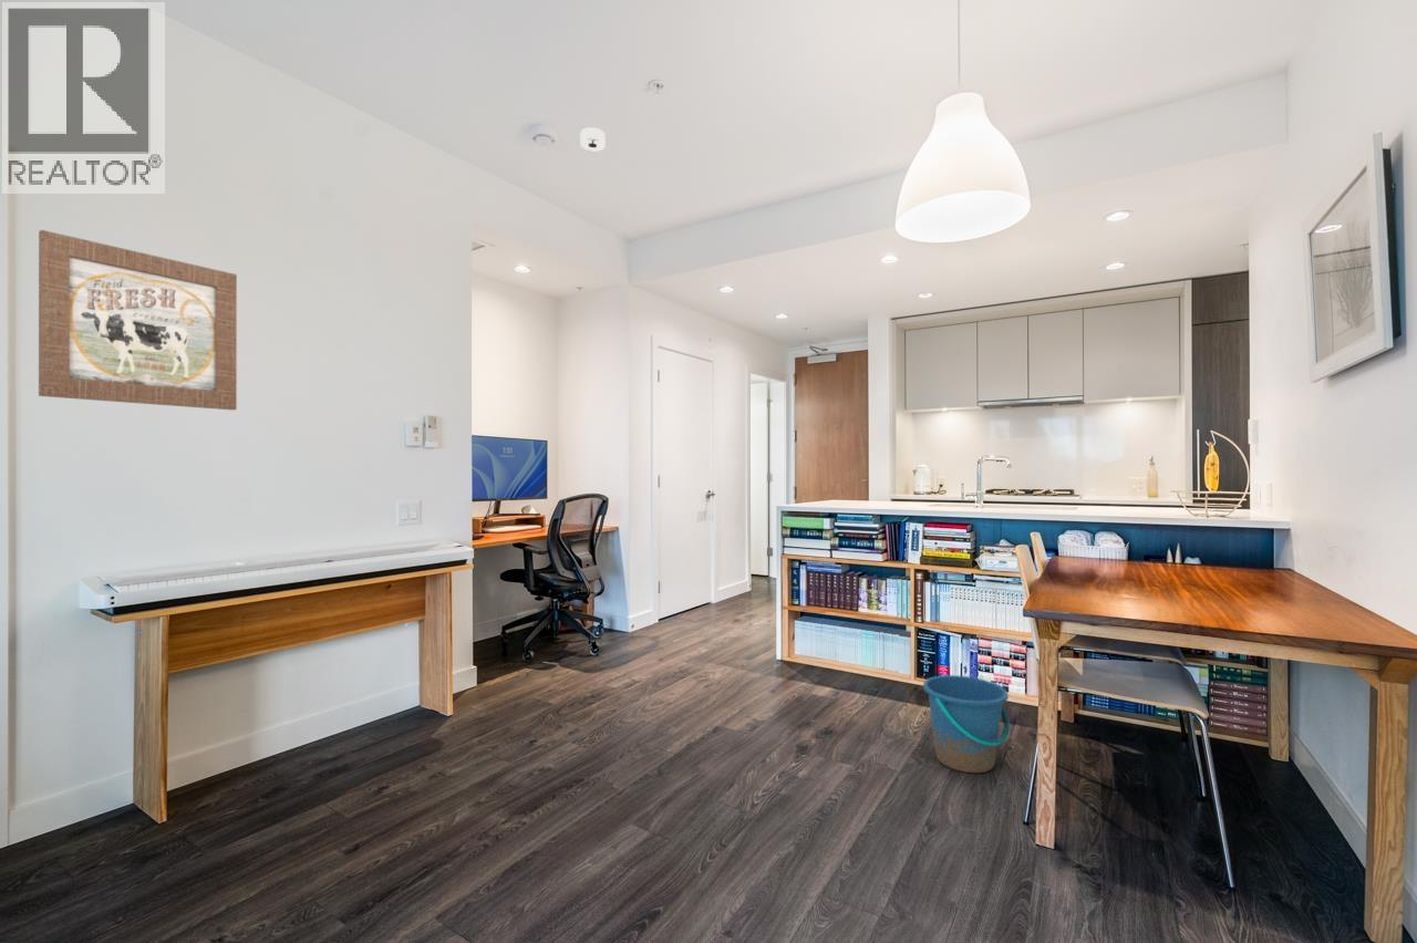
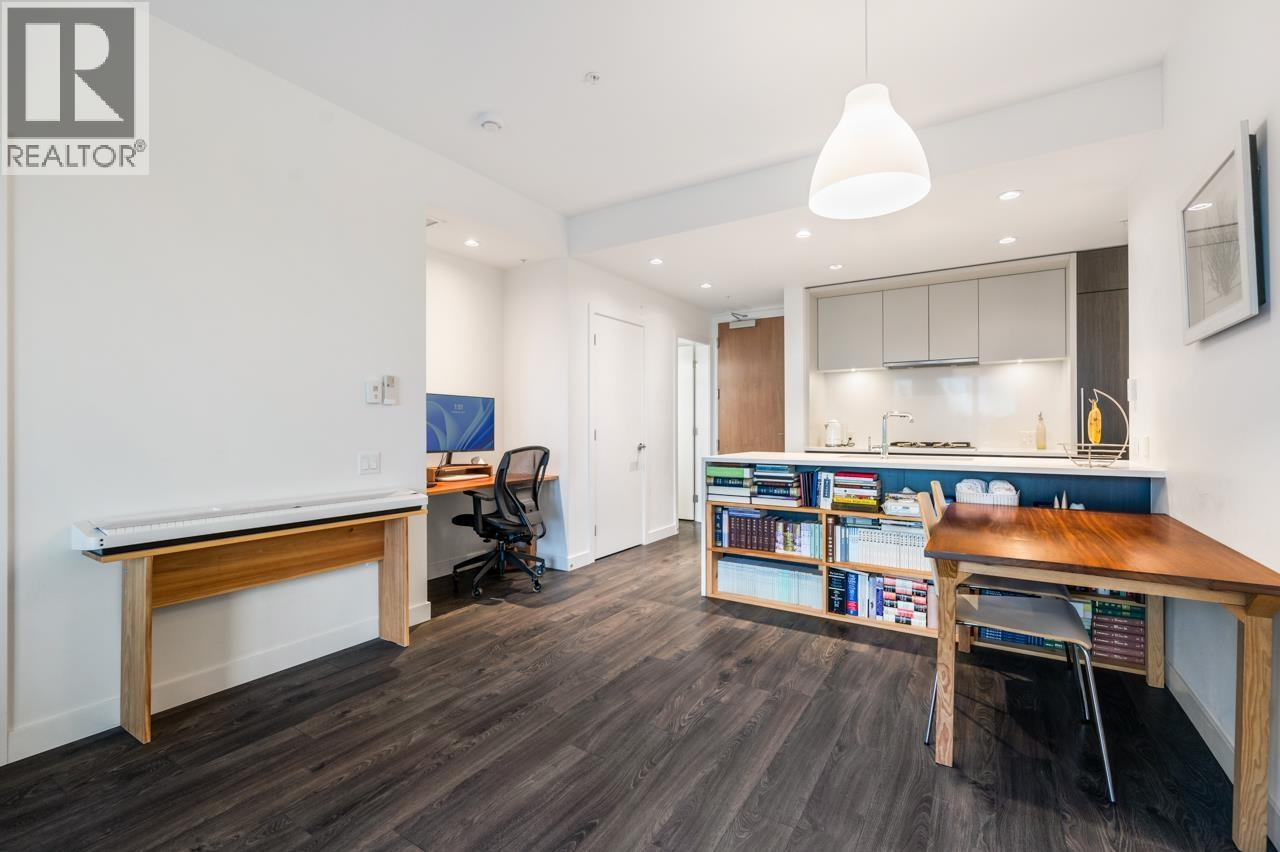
- bucket (964, 724)
- wall art (147, 329)
- smoke detector (592, 141)
